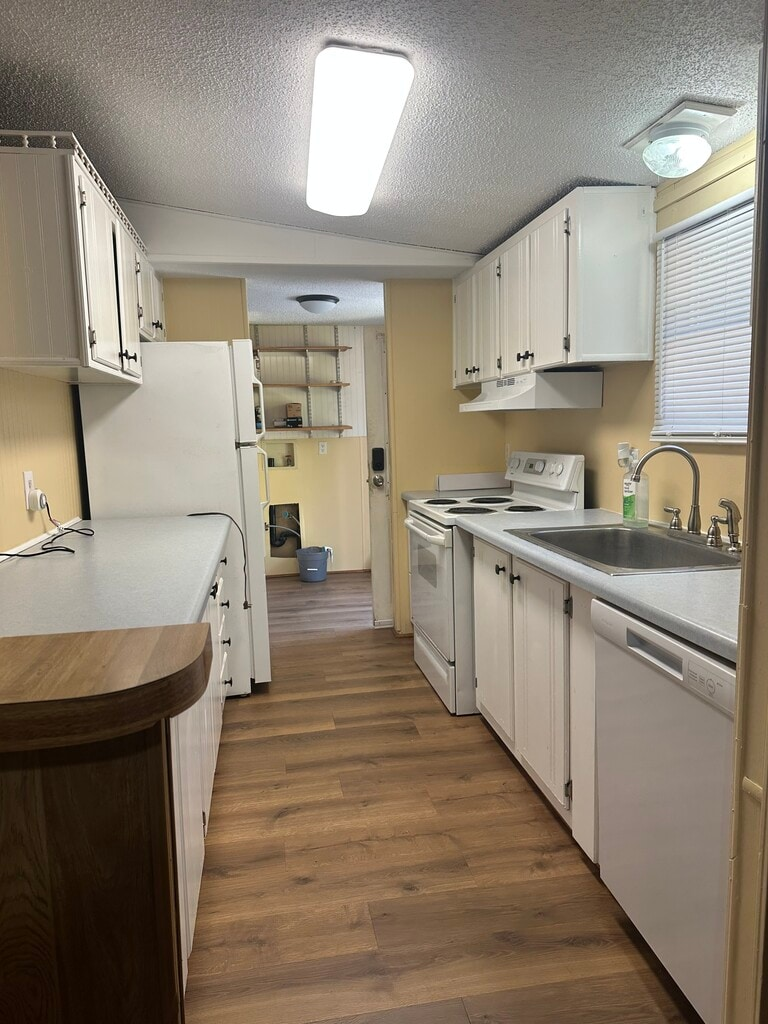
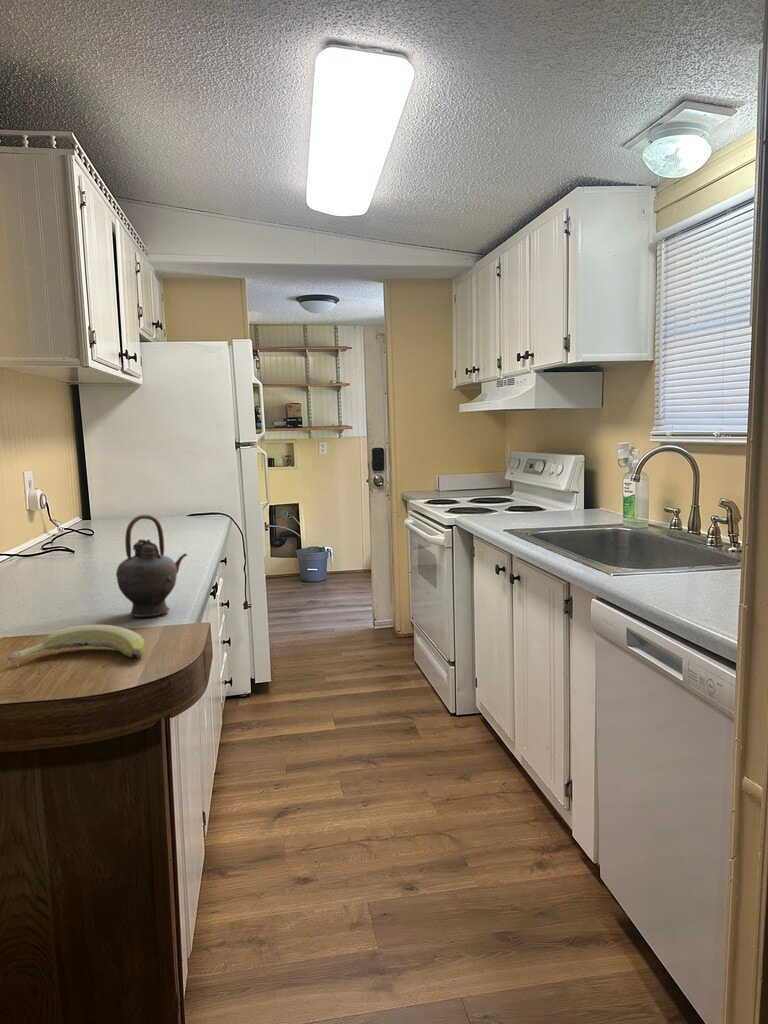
+ teapot (153, 563)
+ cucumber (78, 644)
